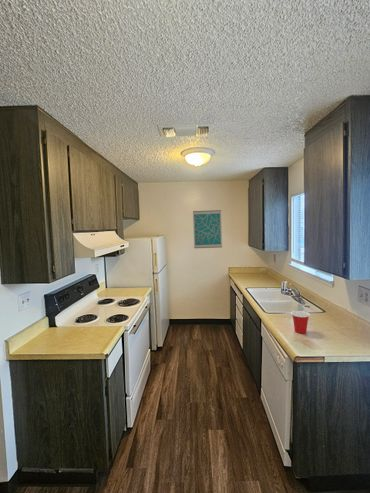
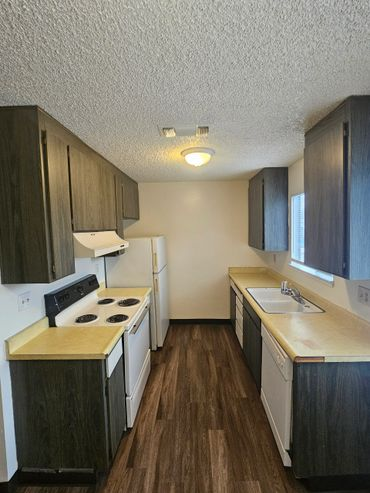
- wall art (207, 229)
- cup (300, 322)
